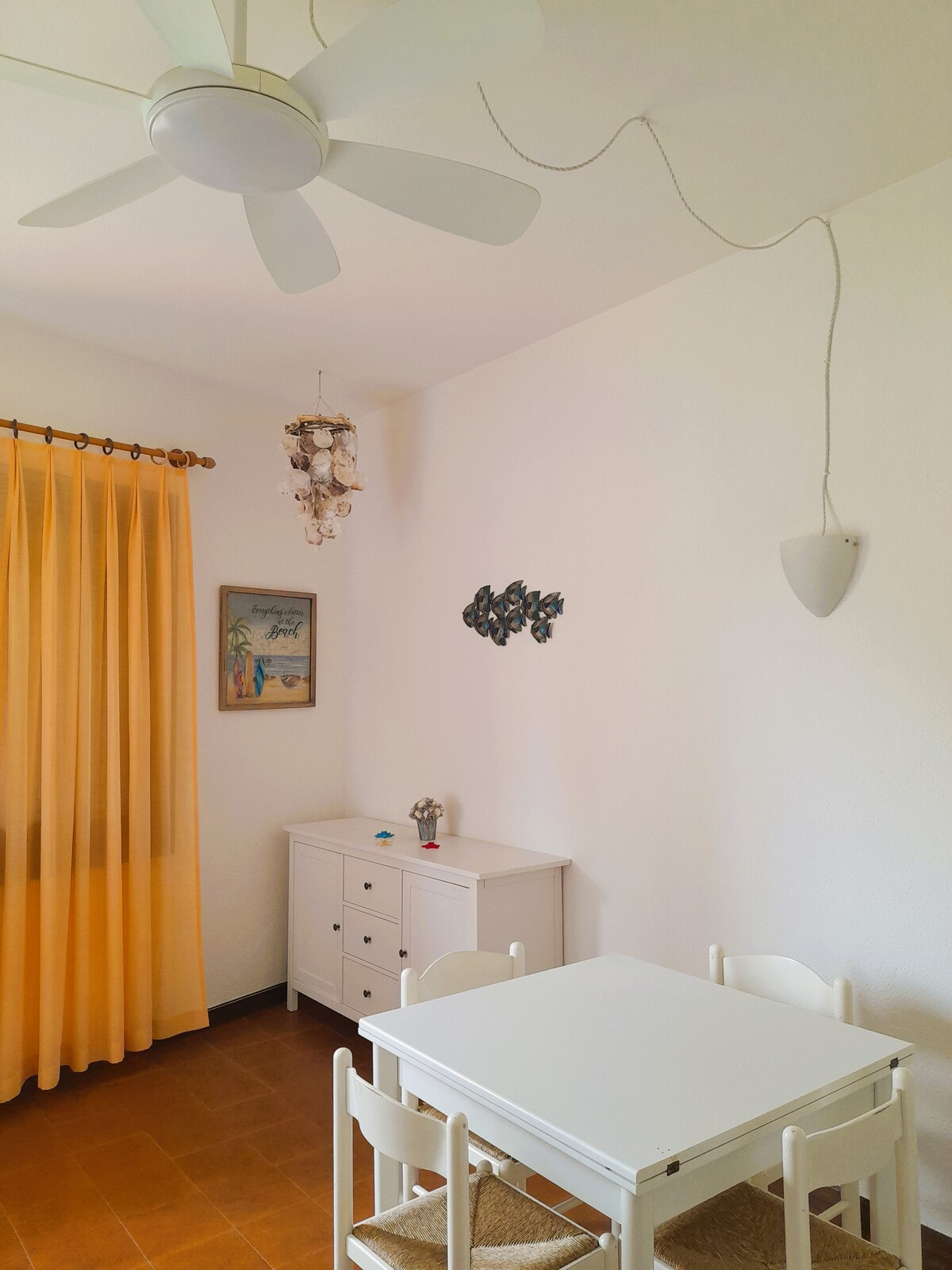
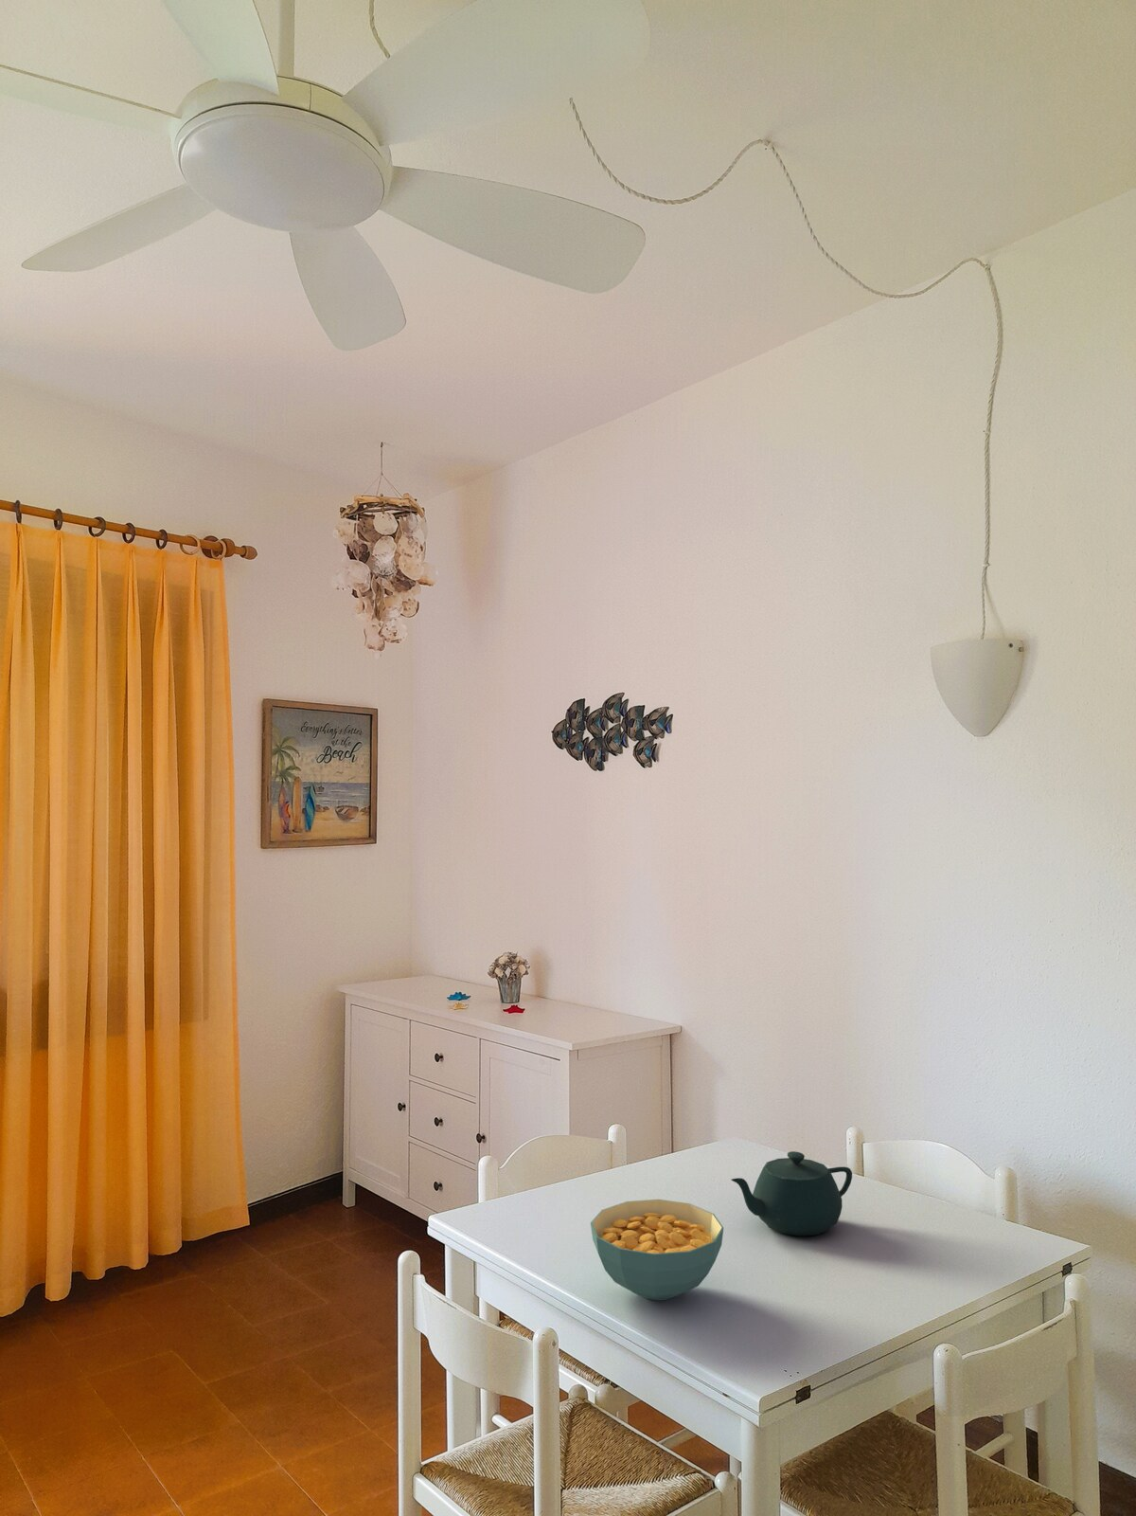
+ cereal bowl (657, 1257)
+ teapot (792, 1189)
